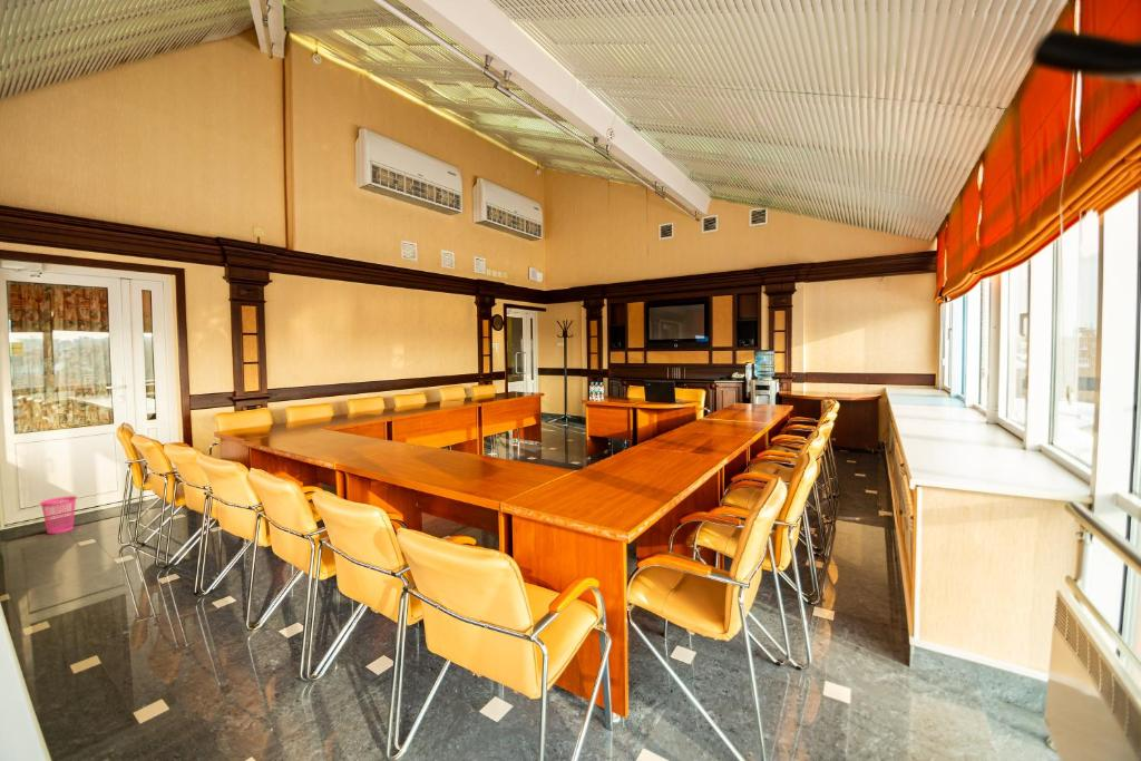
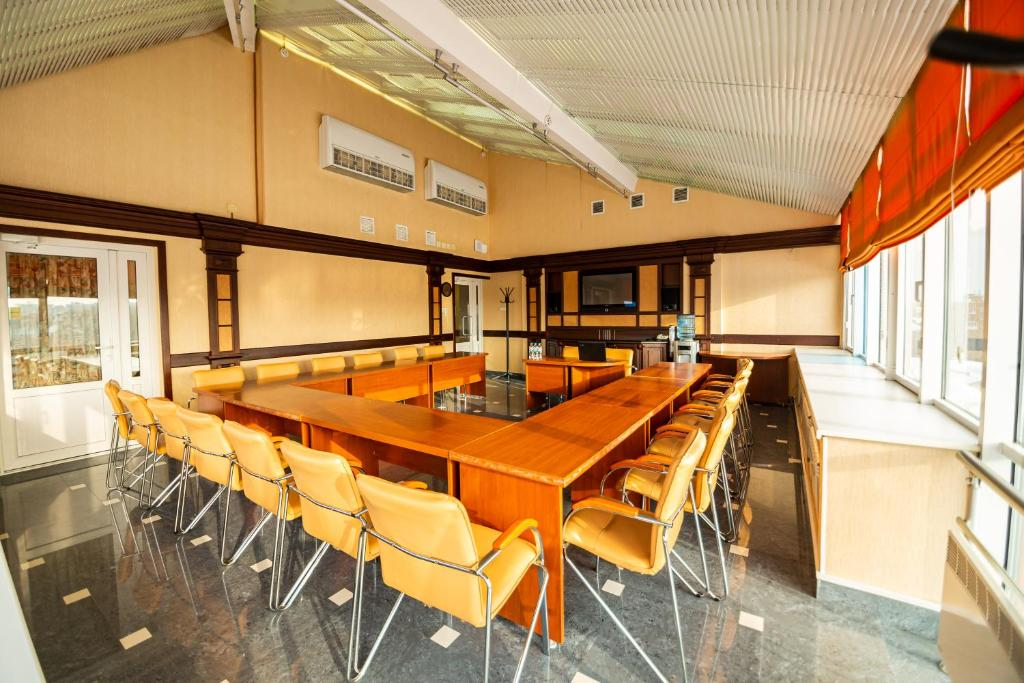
- waste basket (59, 515)
